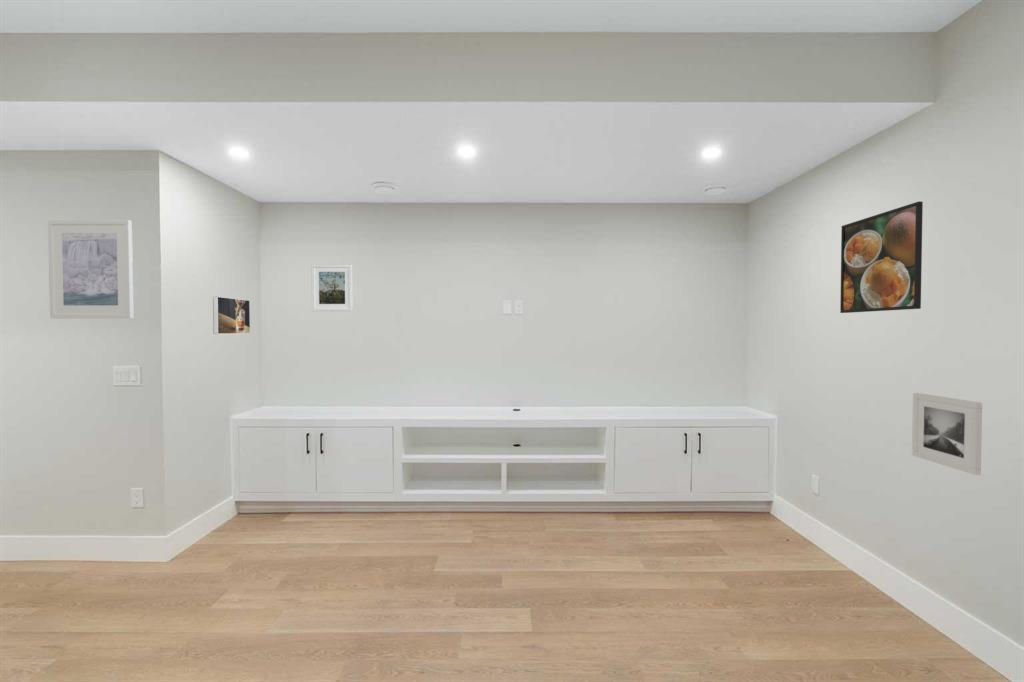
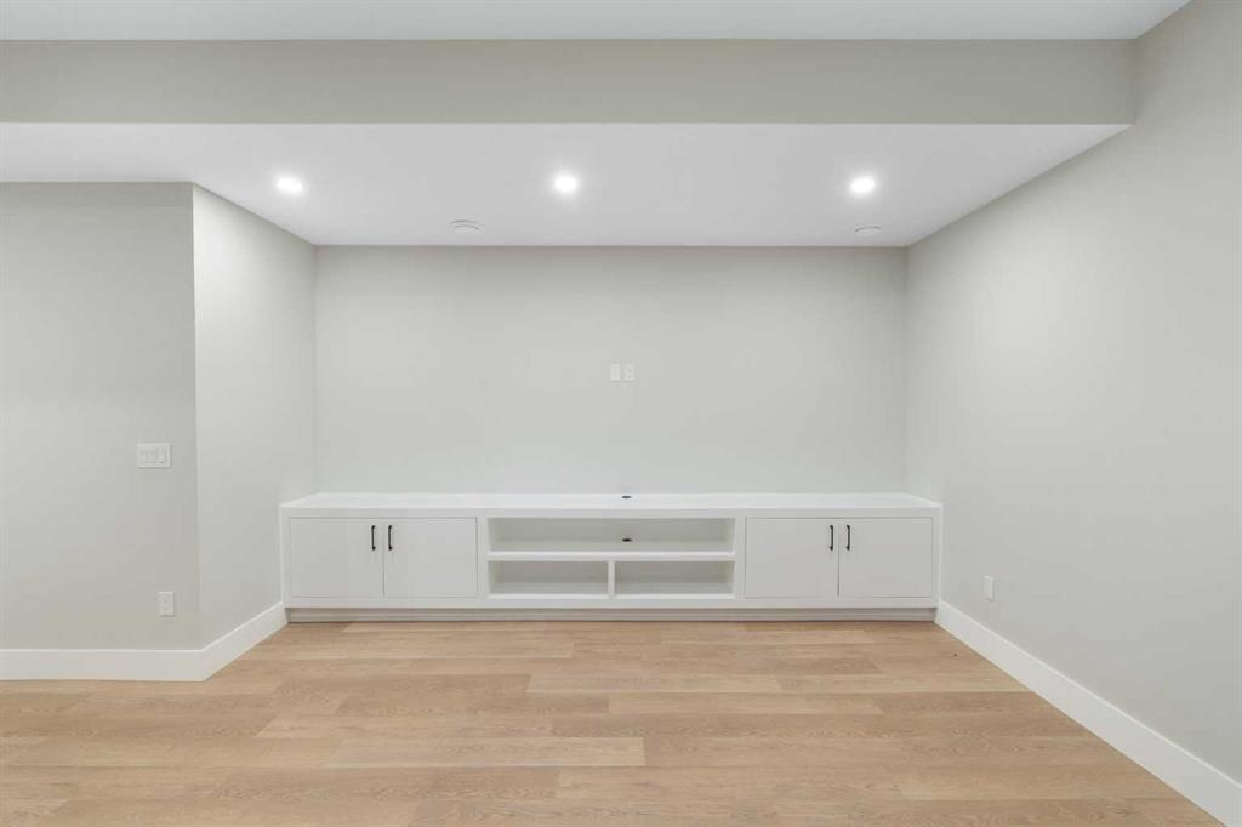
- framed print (332, 287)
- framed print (944, 431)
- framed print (877, 263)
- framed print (232, 316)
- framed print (91, 269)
